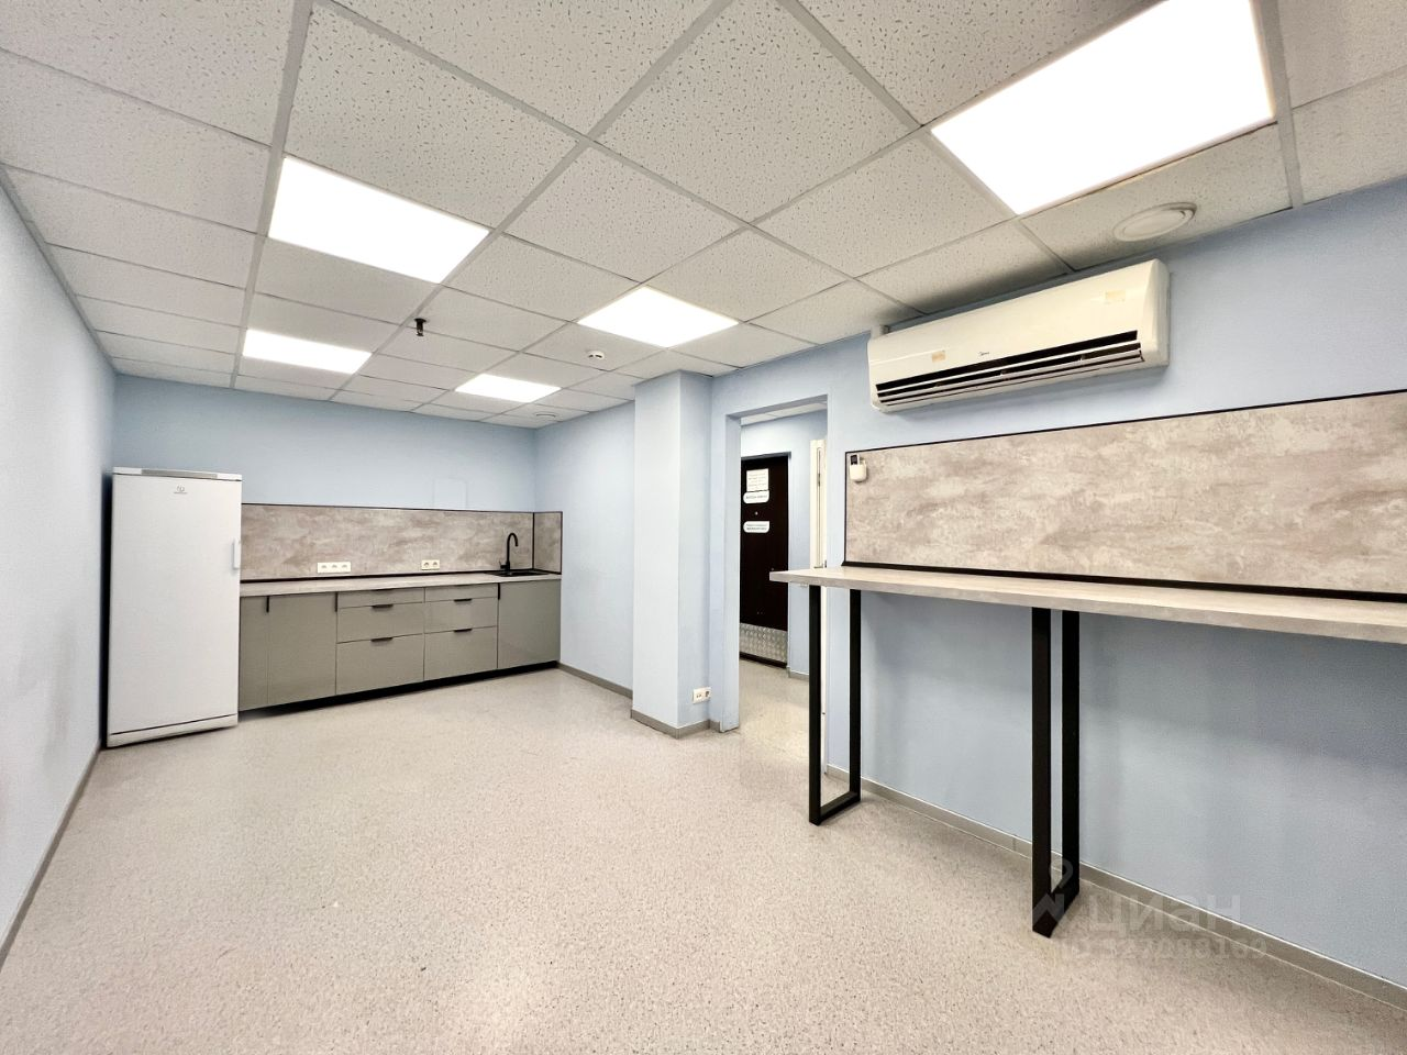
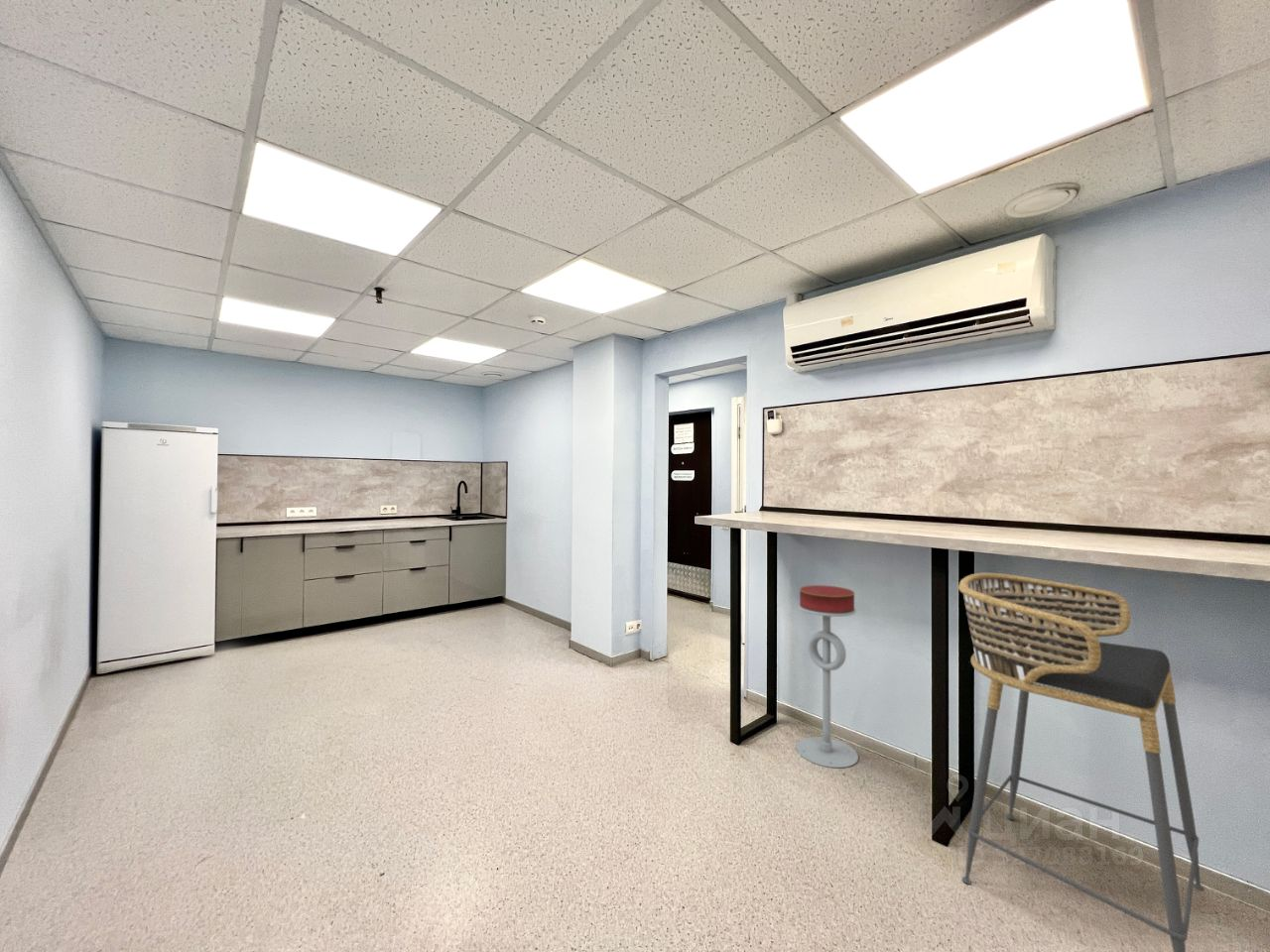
+ bar stool (1073, 702)
+ bar stool (826, 670)
